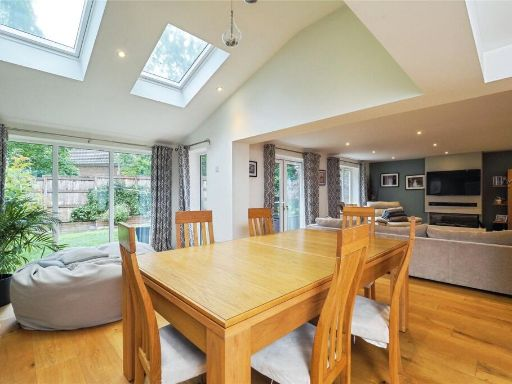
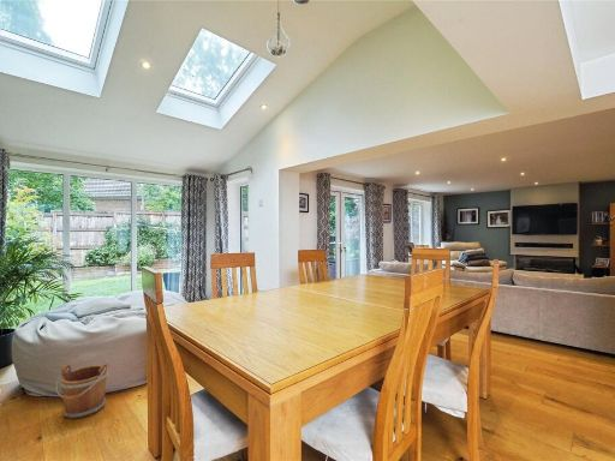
+ bucket (83, 388)
